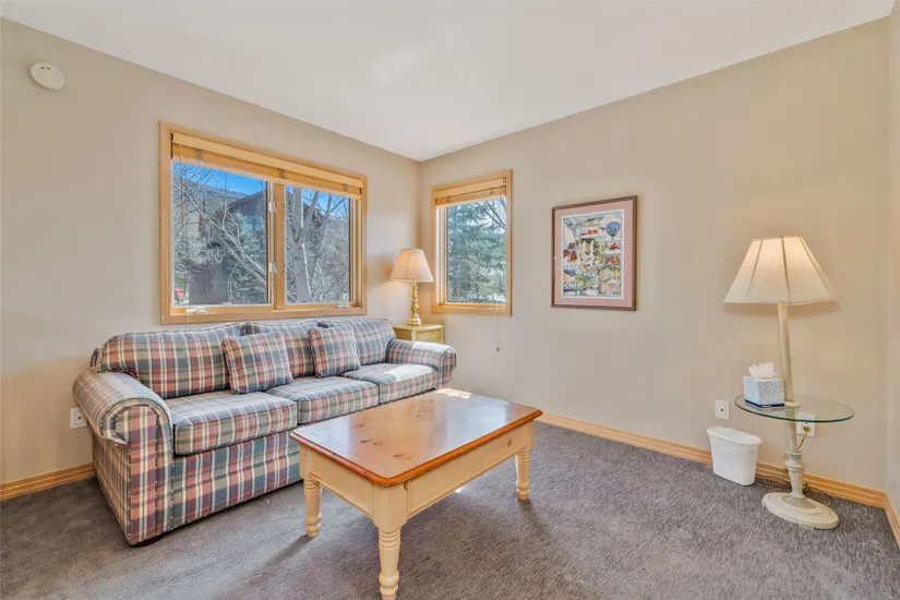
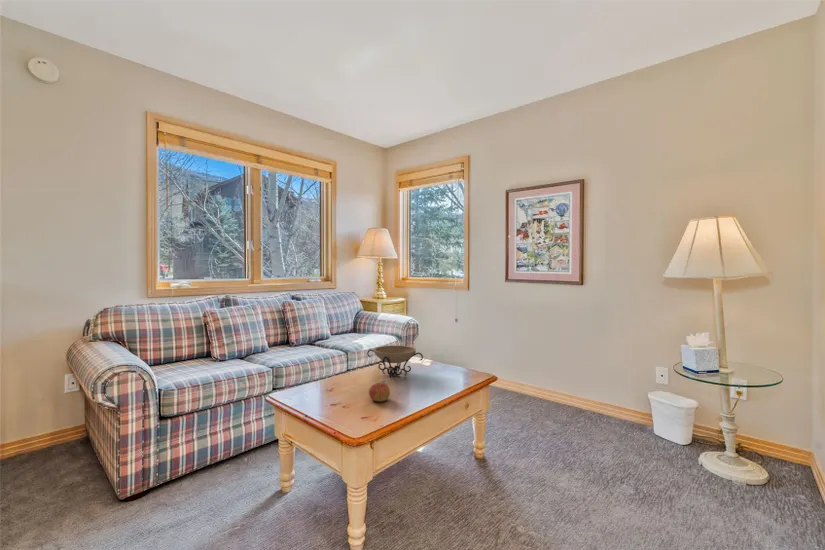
+ apple (379, 391)
+ decorative bowl (394, 362)
